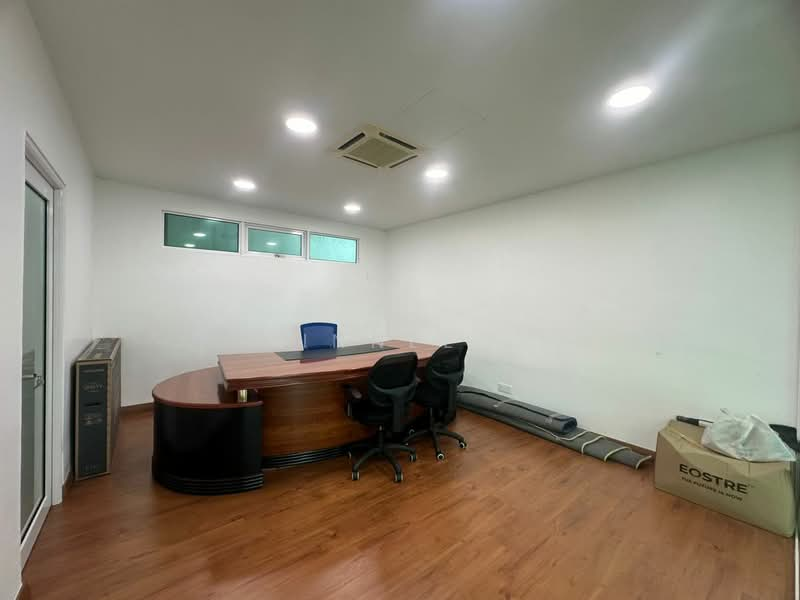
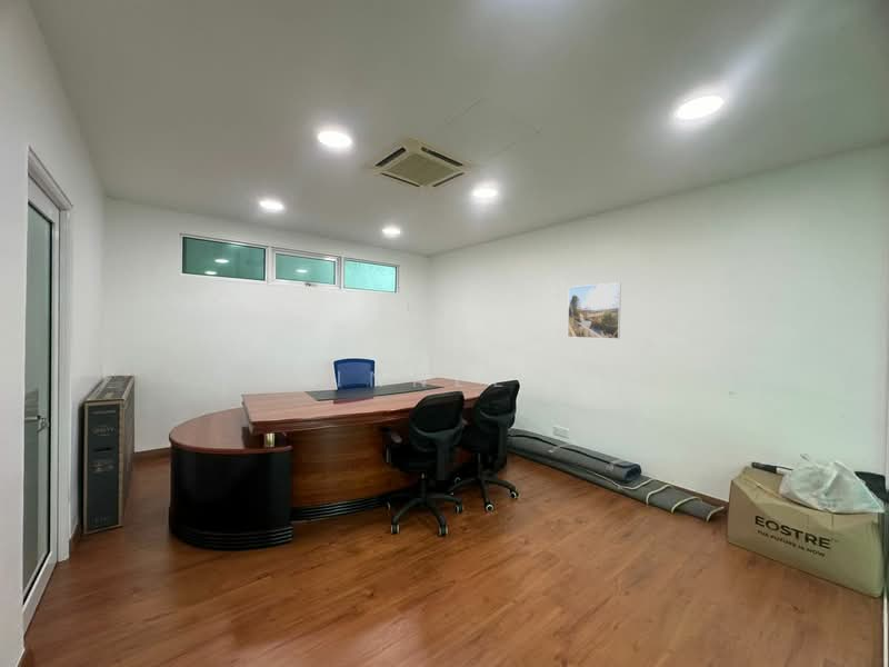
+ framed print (592, 311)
